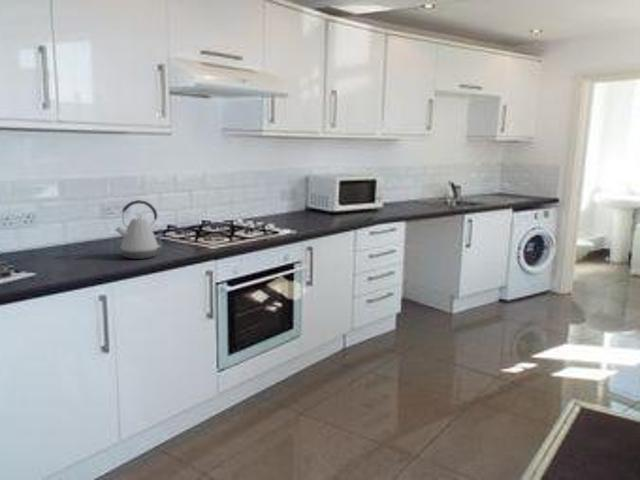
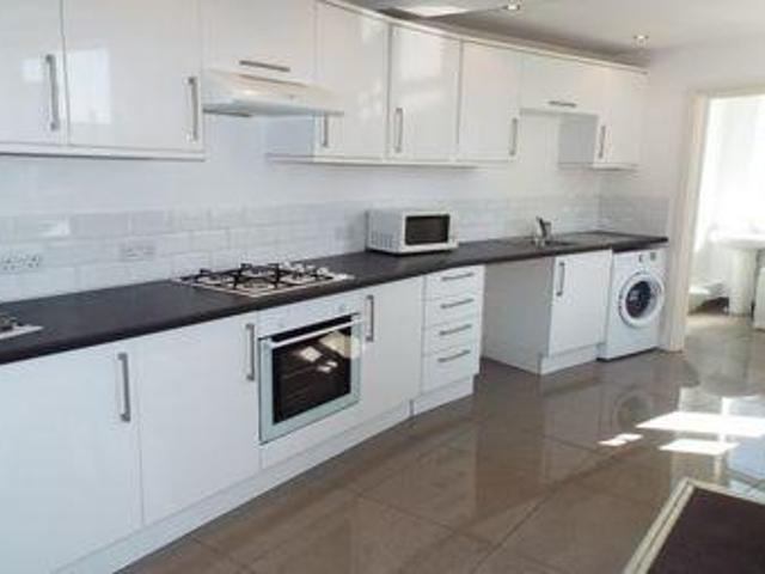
- kettle (137, 228)
